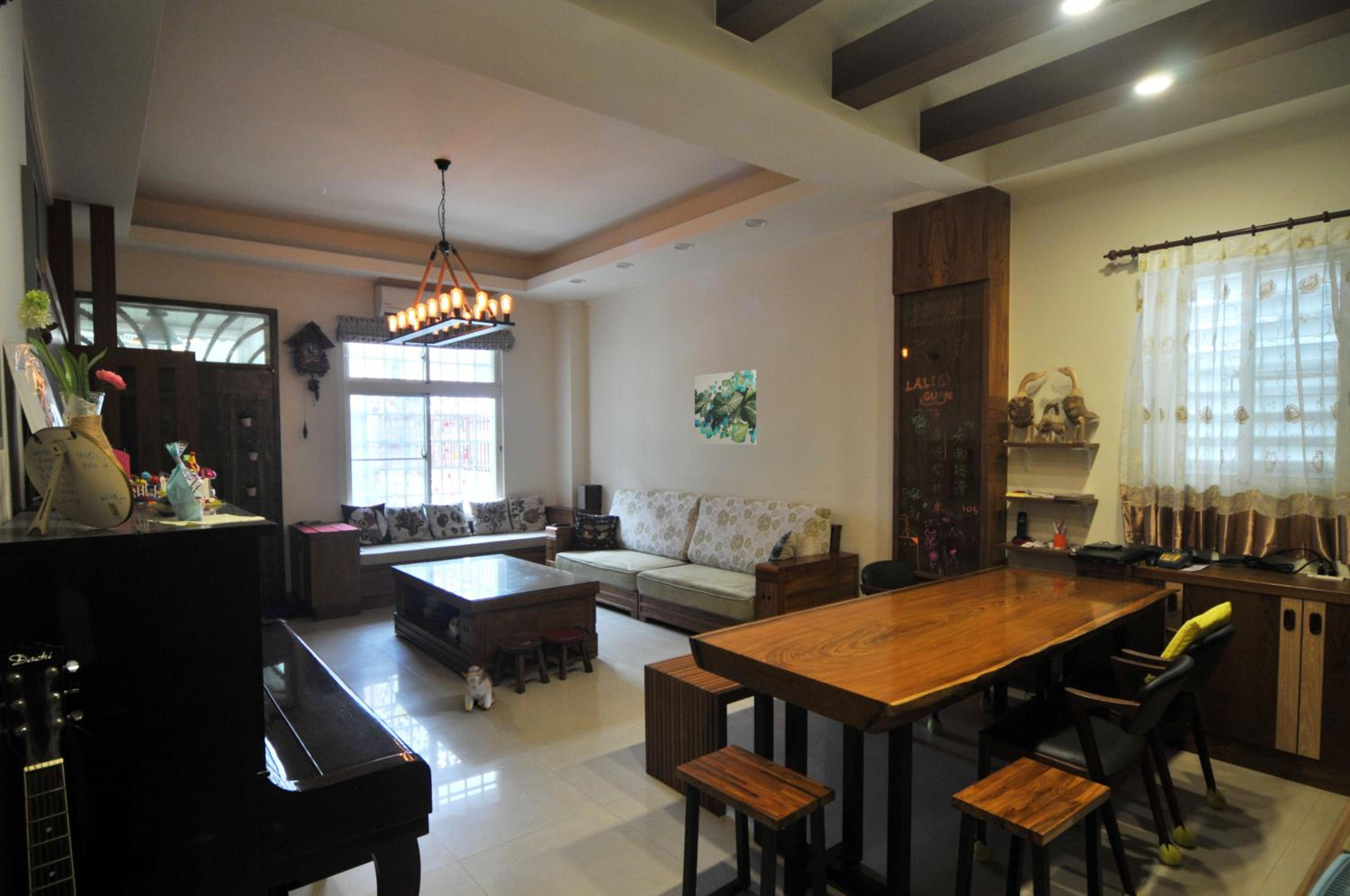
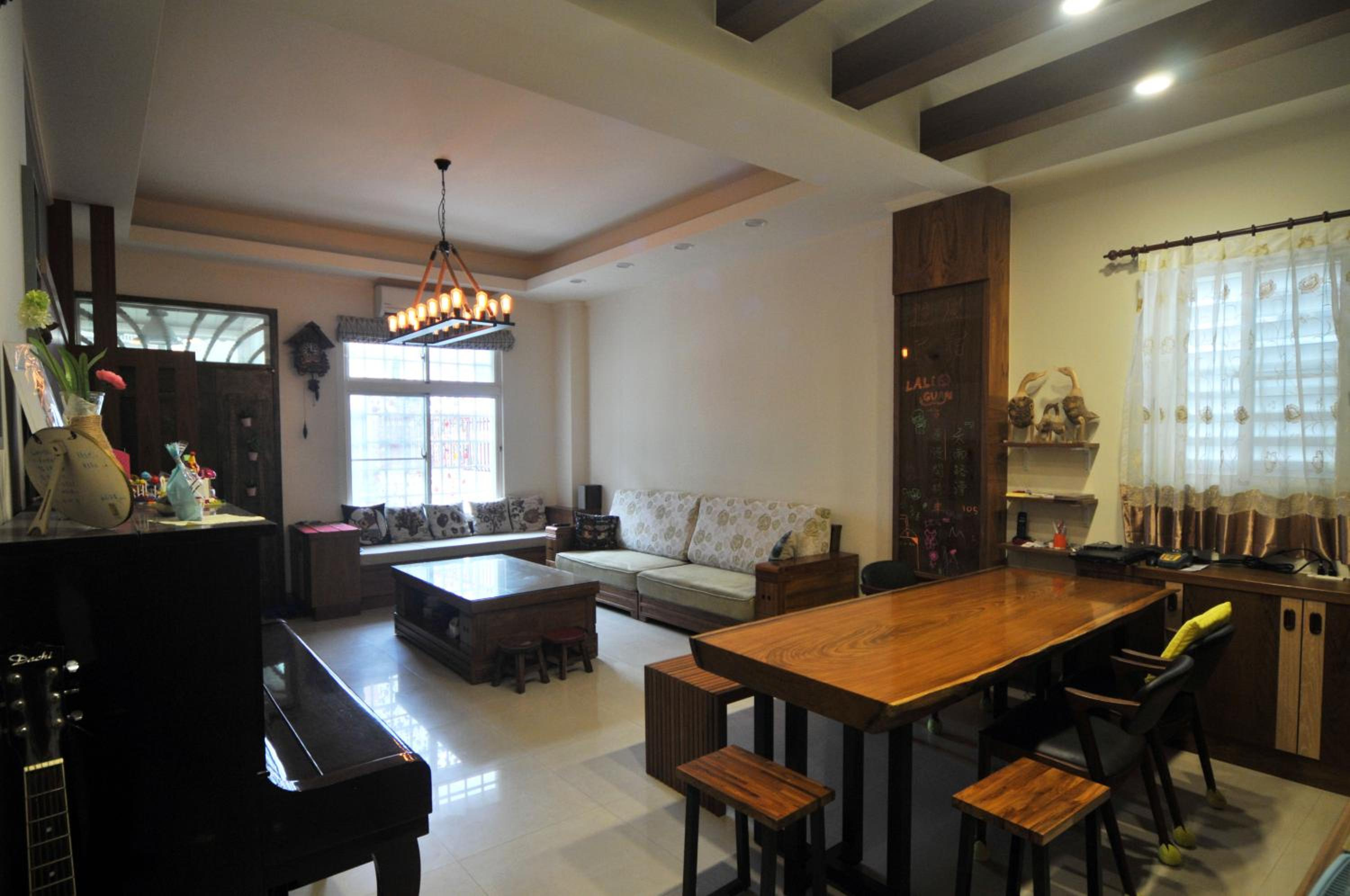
- smoke detector (322, 191)
- wall art (724, 408)
- plush toy (481, 681)
